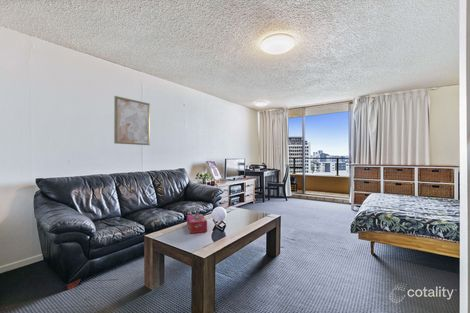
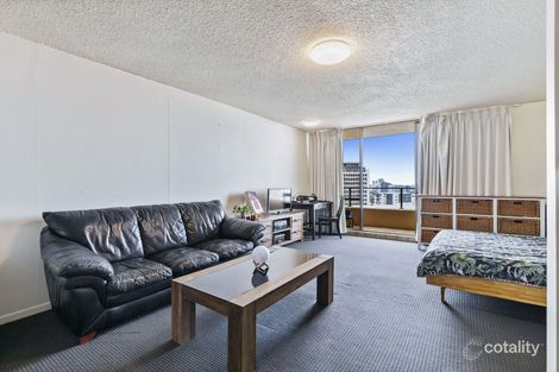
- wall art (133, 122)
- tissue box (196, 222)
